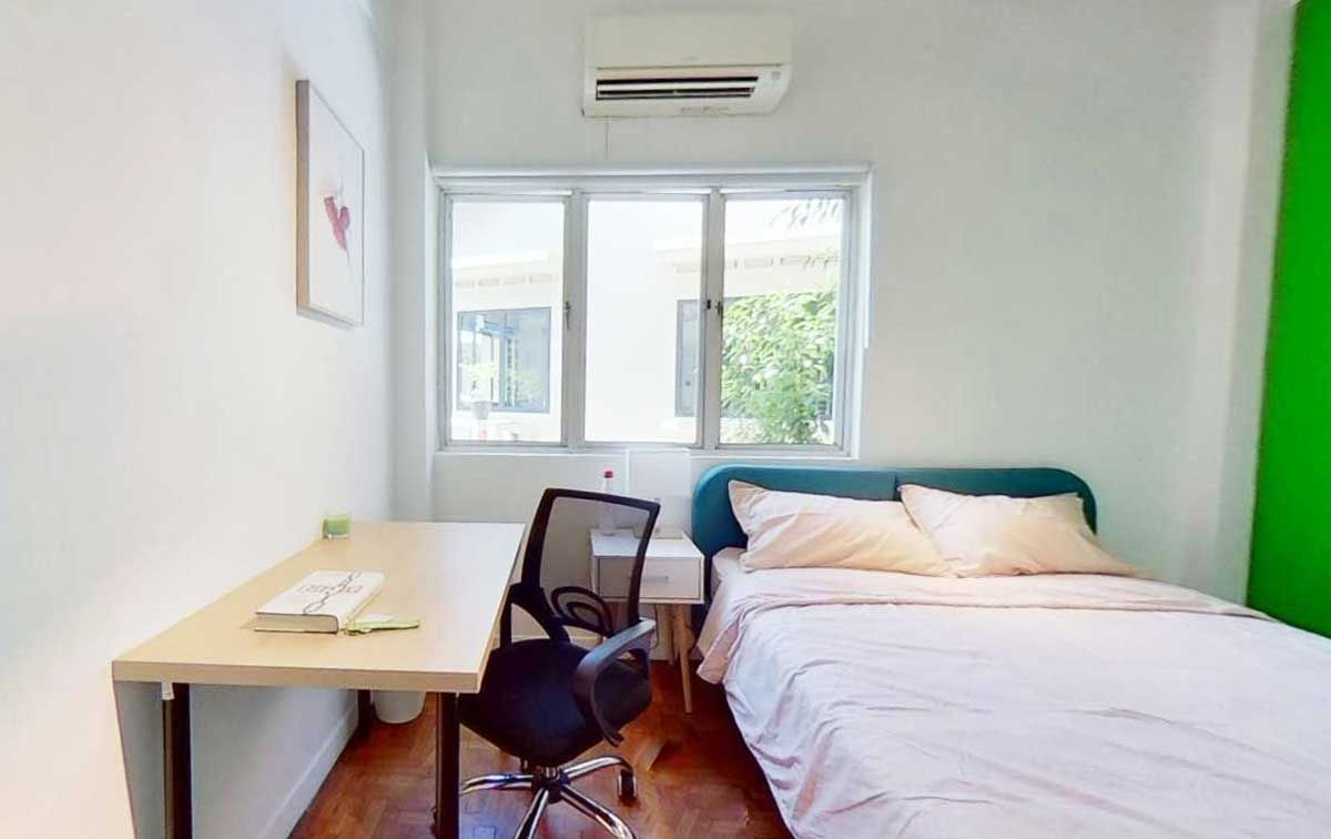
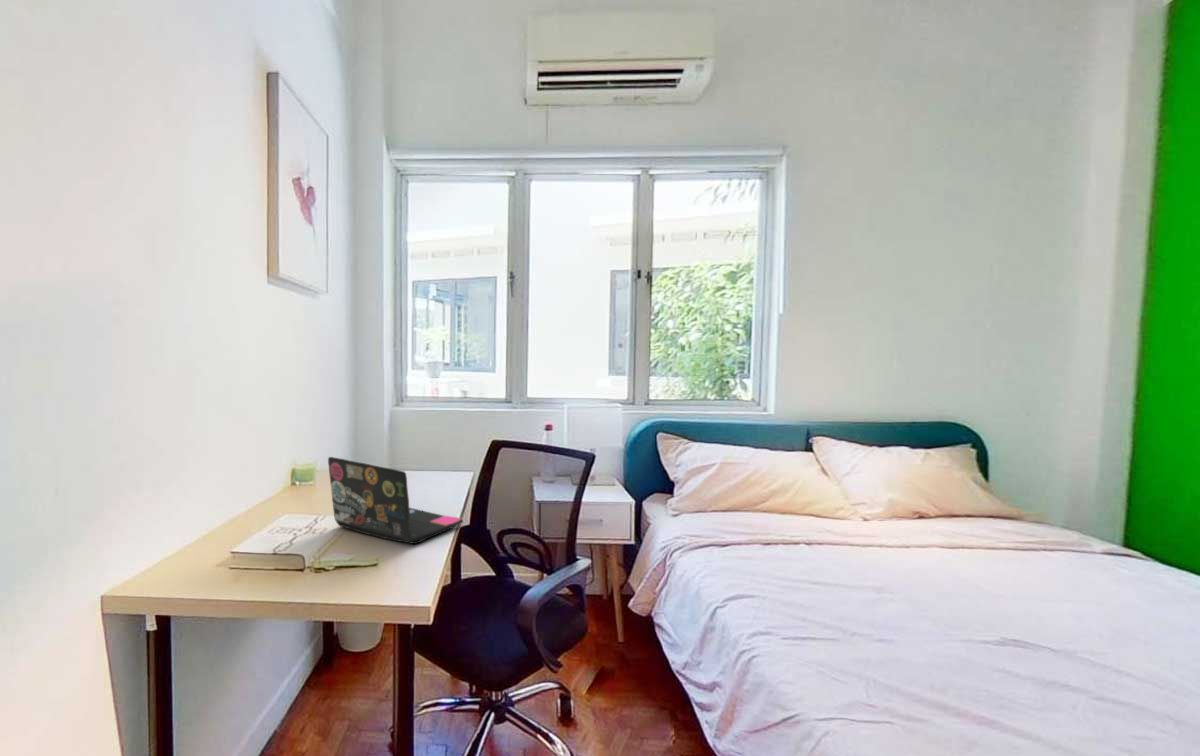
+ laptop (397, 492)
